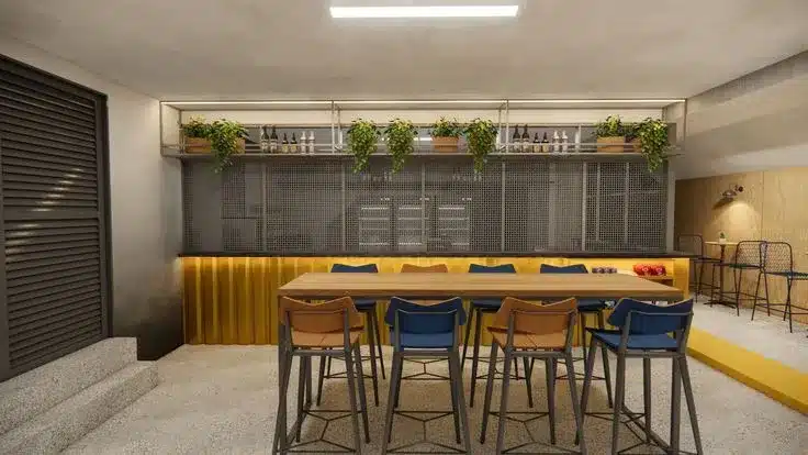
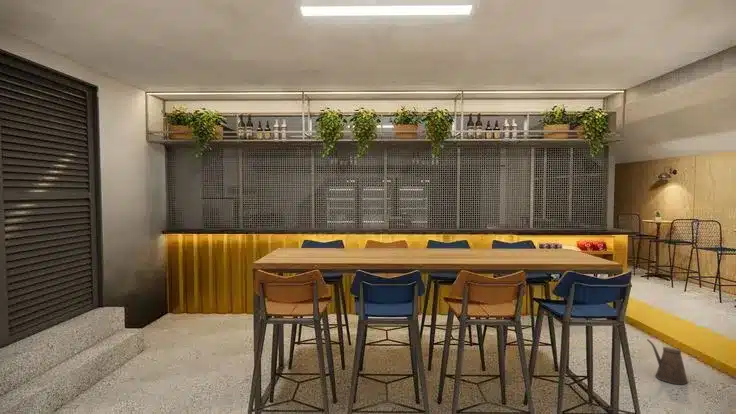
+ watering can (666, 359)
